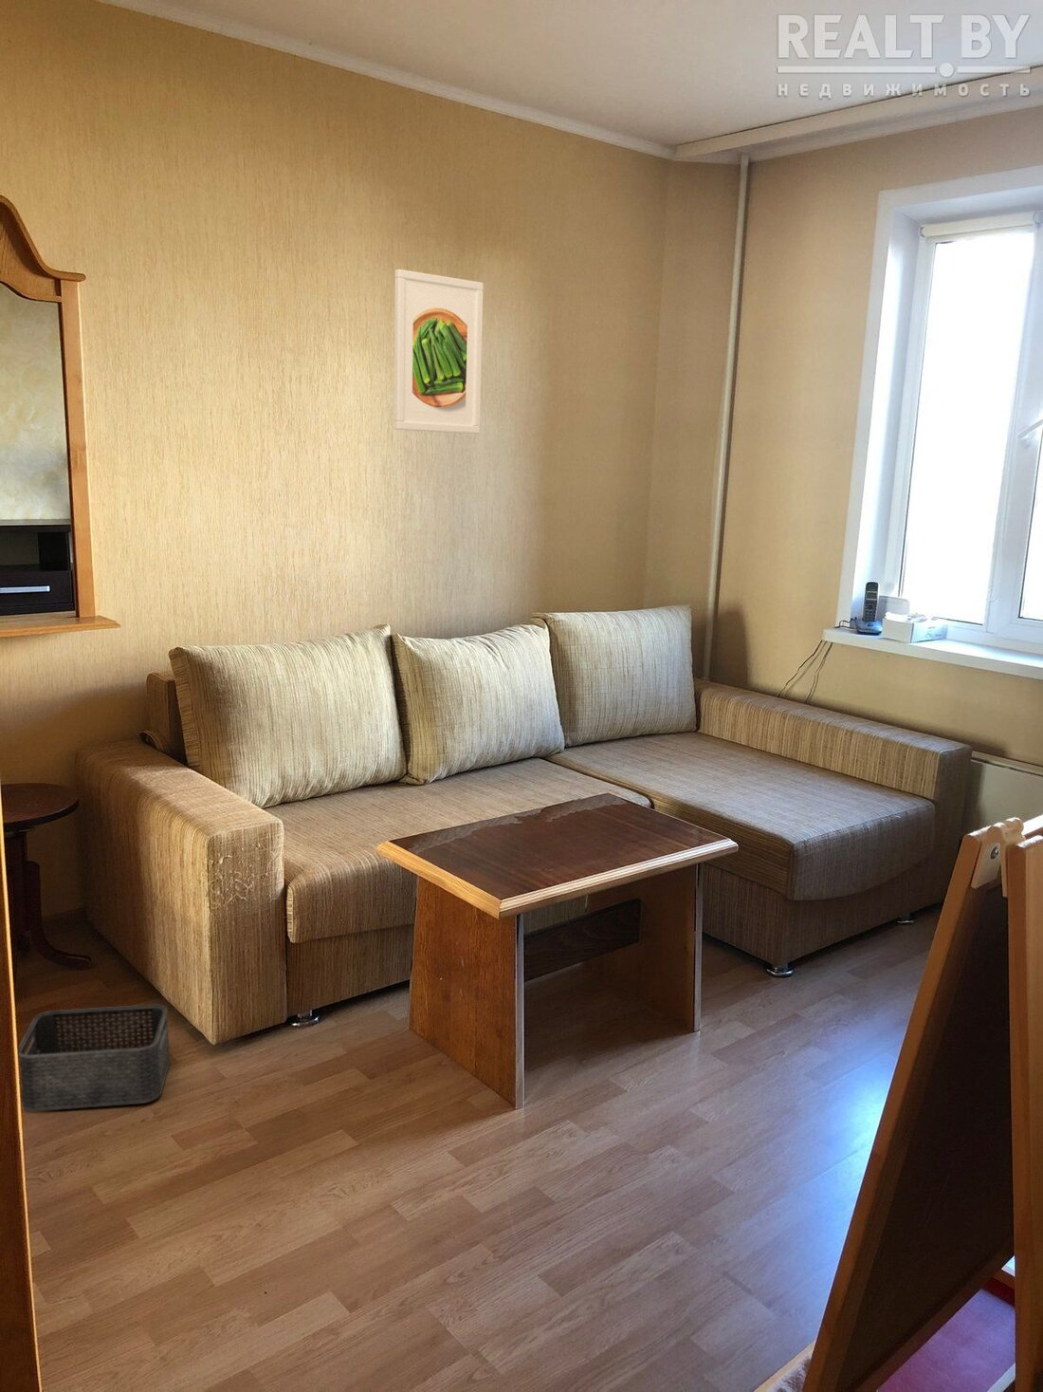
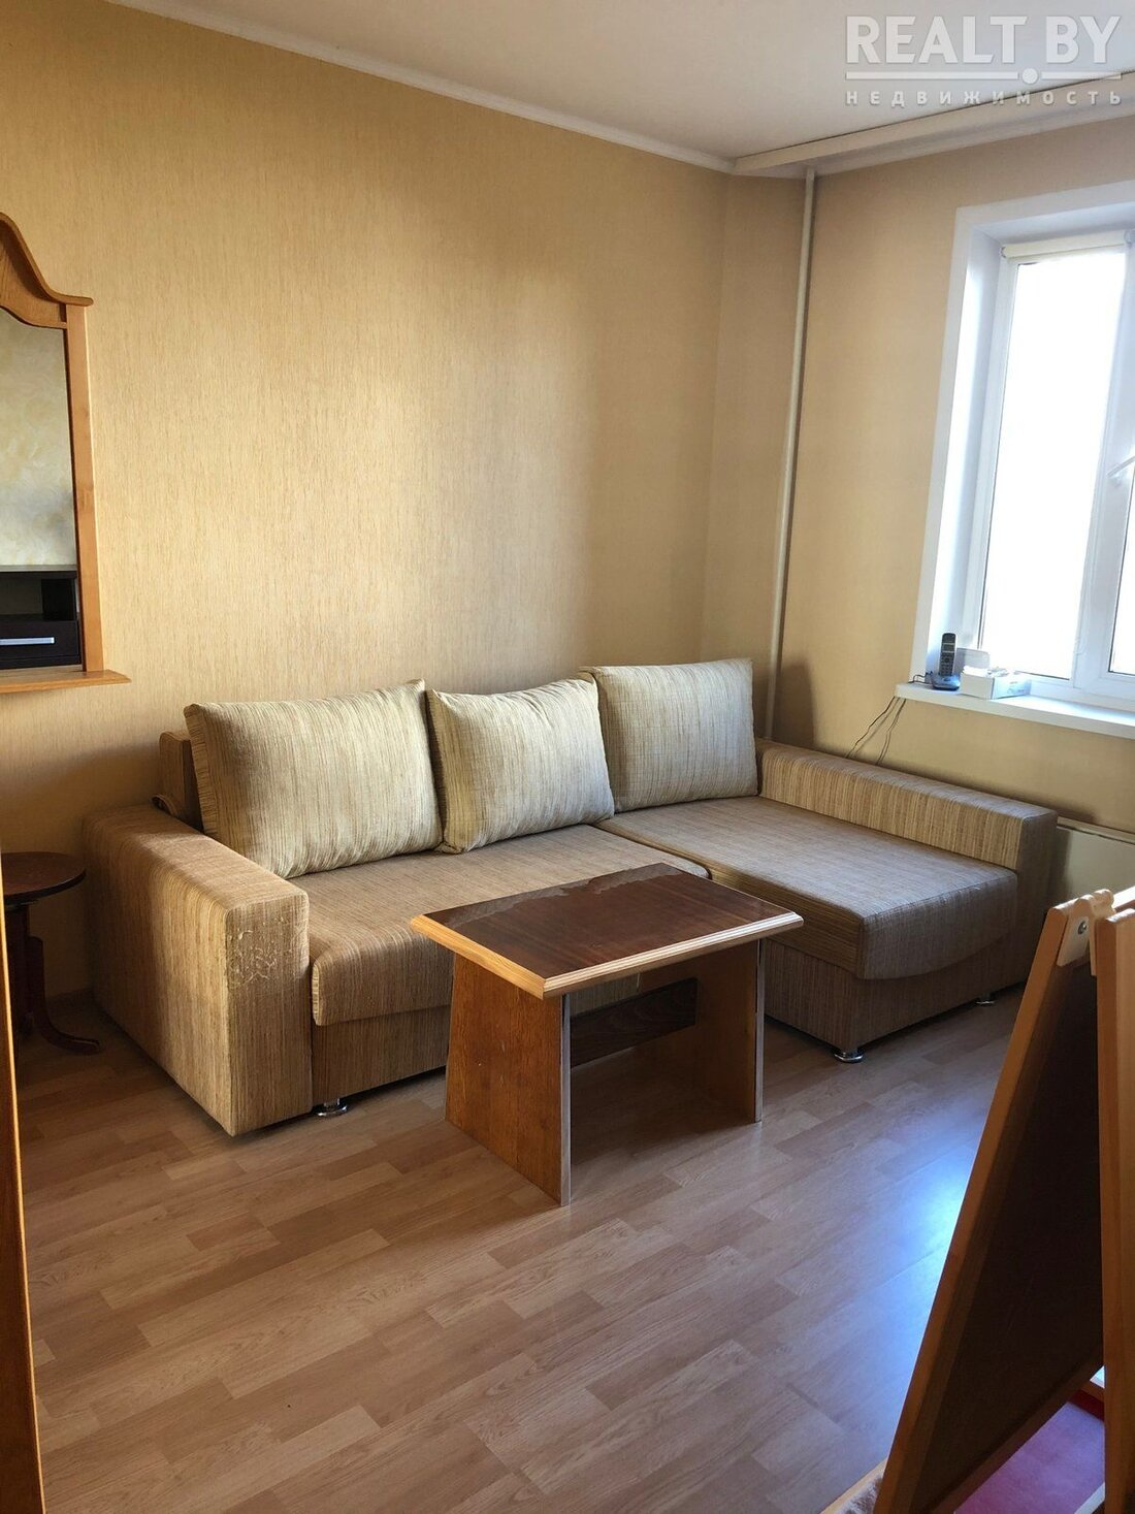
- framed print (439, 355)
- storage bin (95, 1057)
